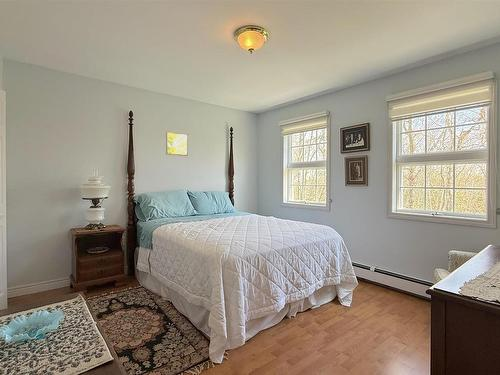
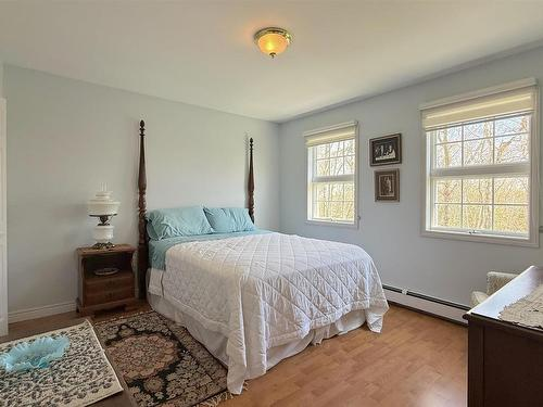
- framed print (177, 144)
